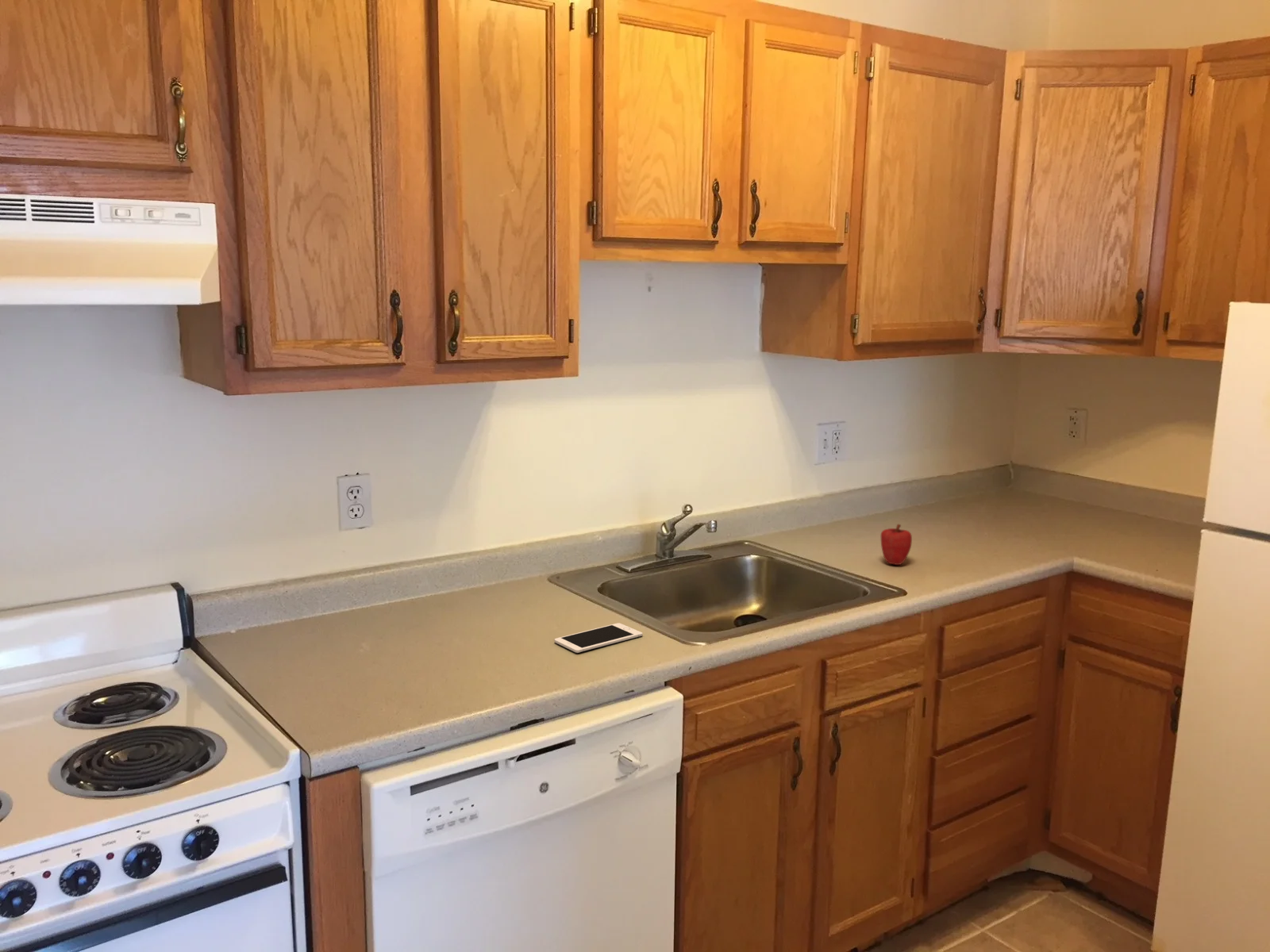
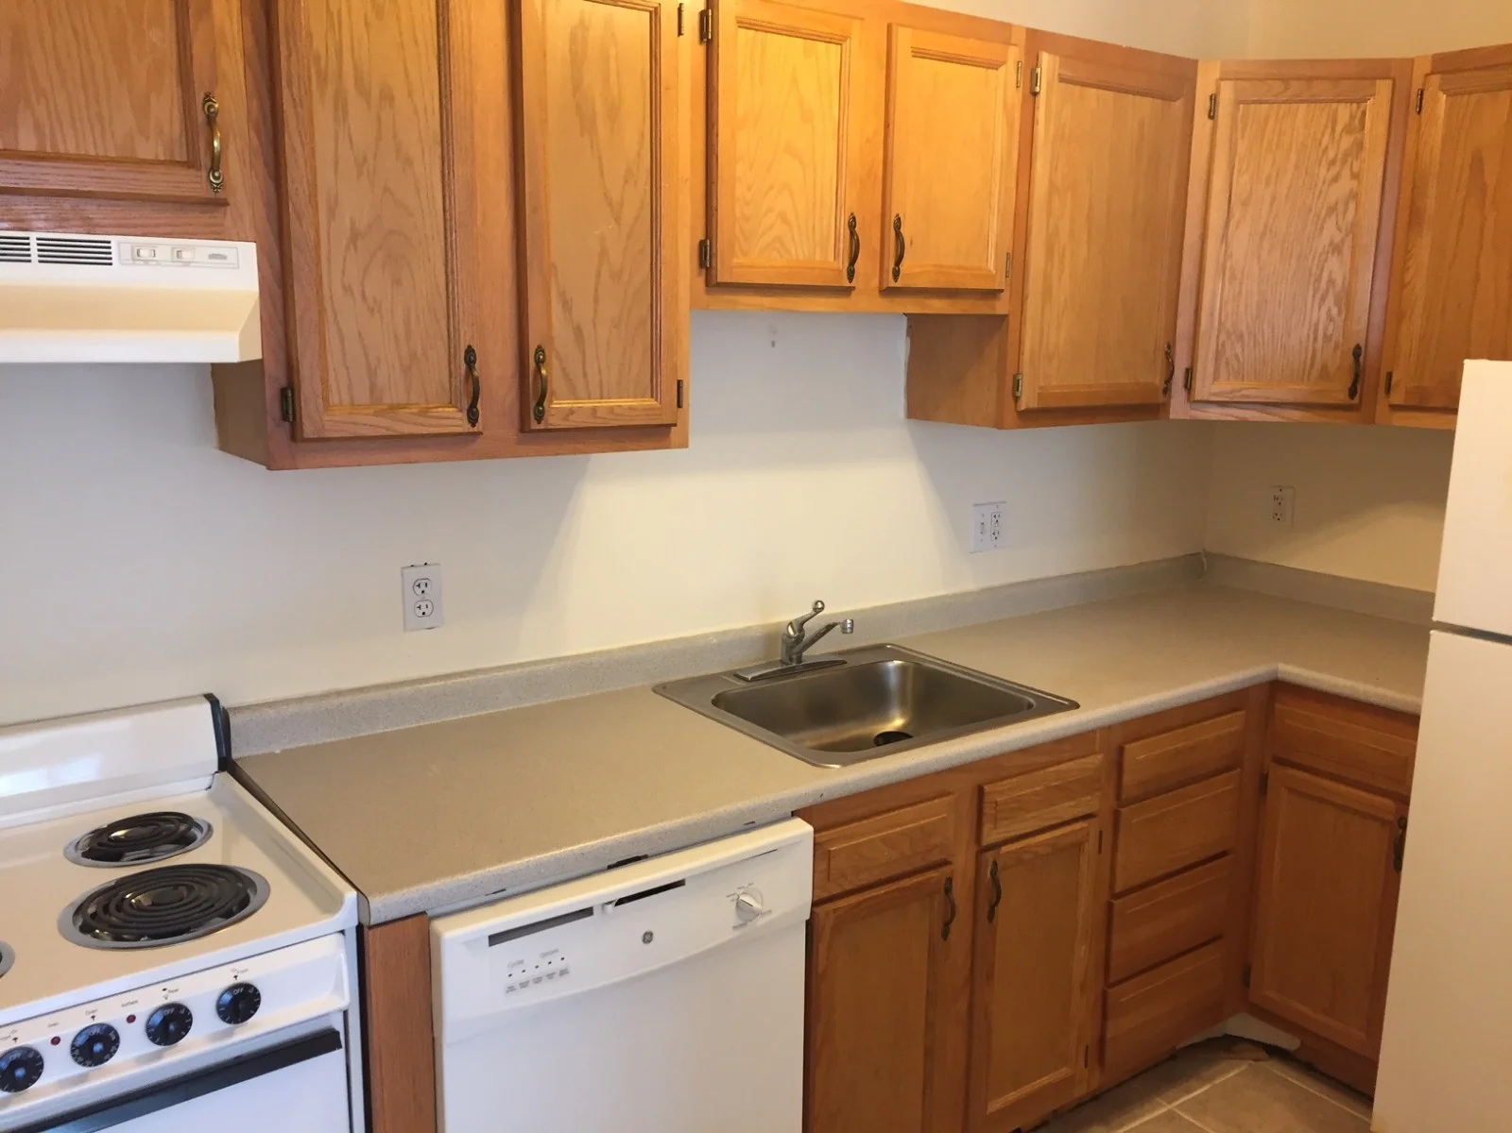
- cell phone (598, 637)
- apple (896, 544)
